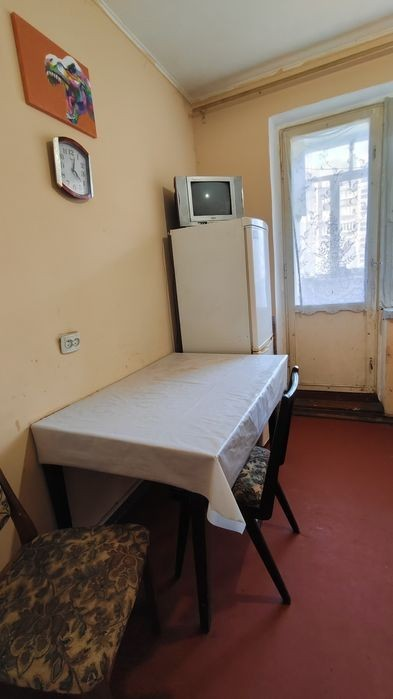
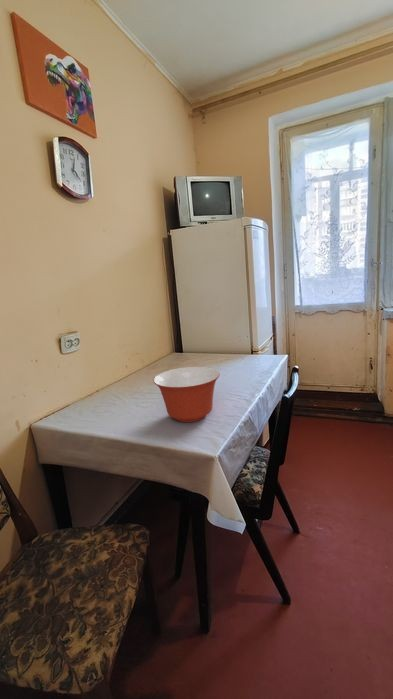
+ mixing bowl (188, 395)
